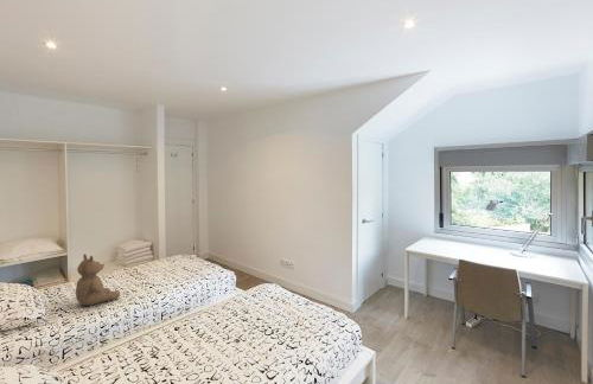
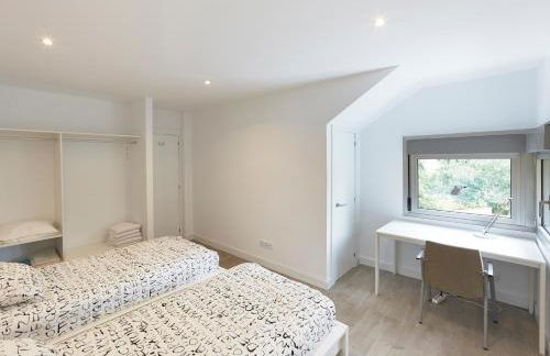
- teddy bear (97, 277)
